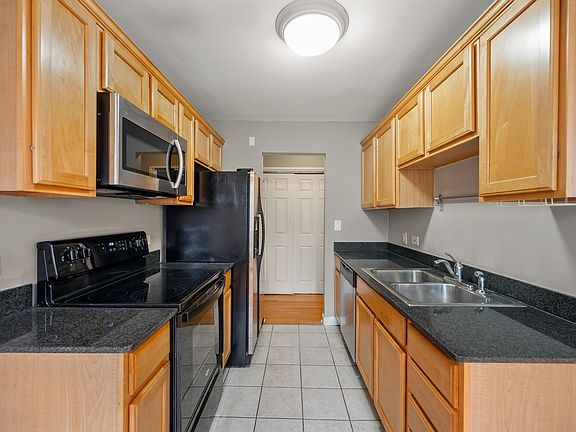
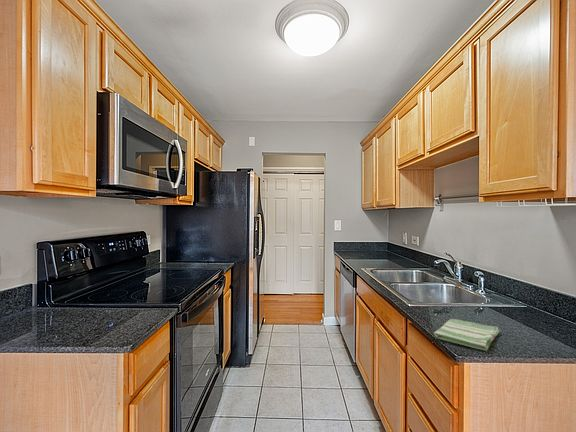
+ dish towel (466, 332)
